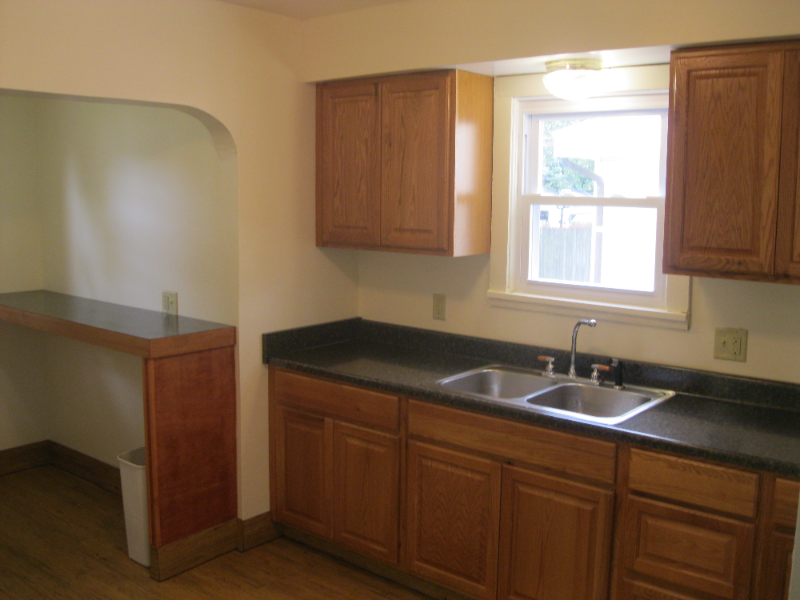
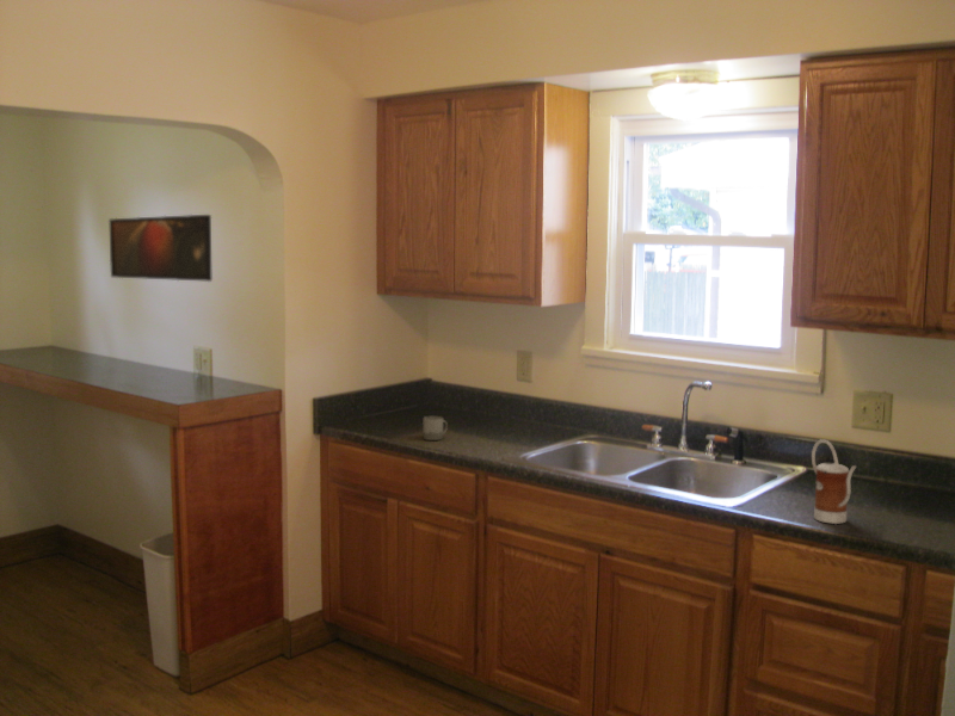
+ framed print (156, 247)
+ kettle (832, 481)
+ cup (436, 427)
